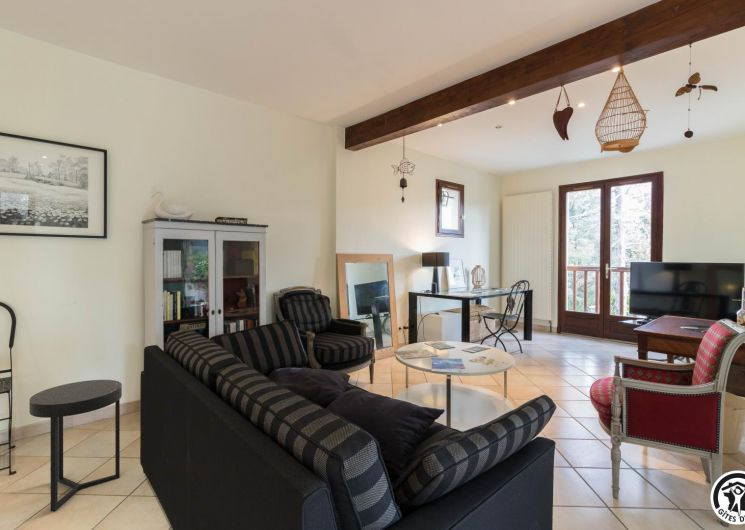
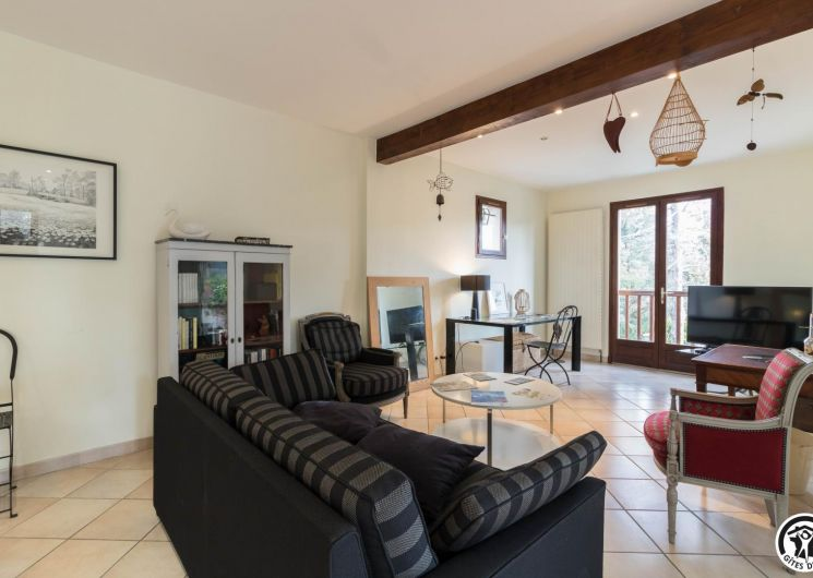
- side table (62, 439)
